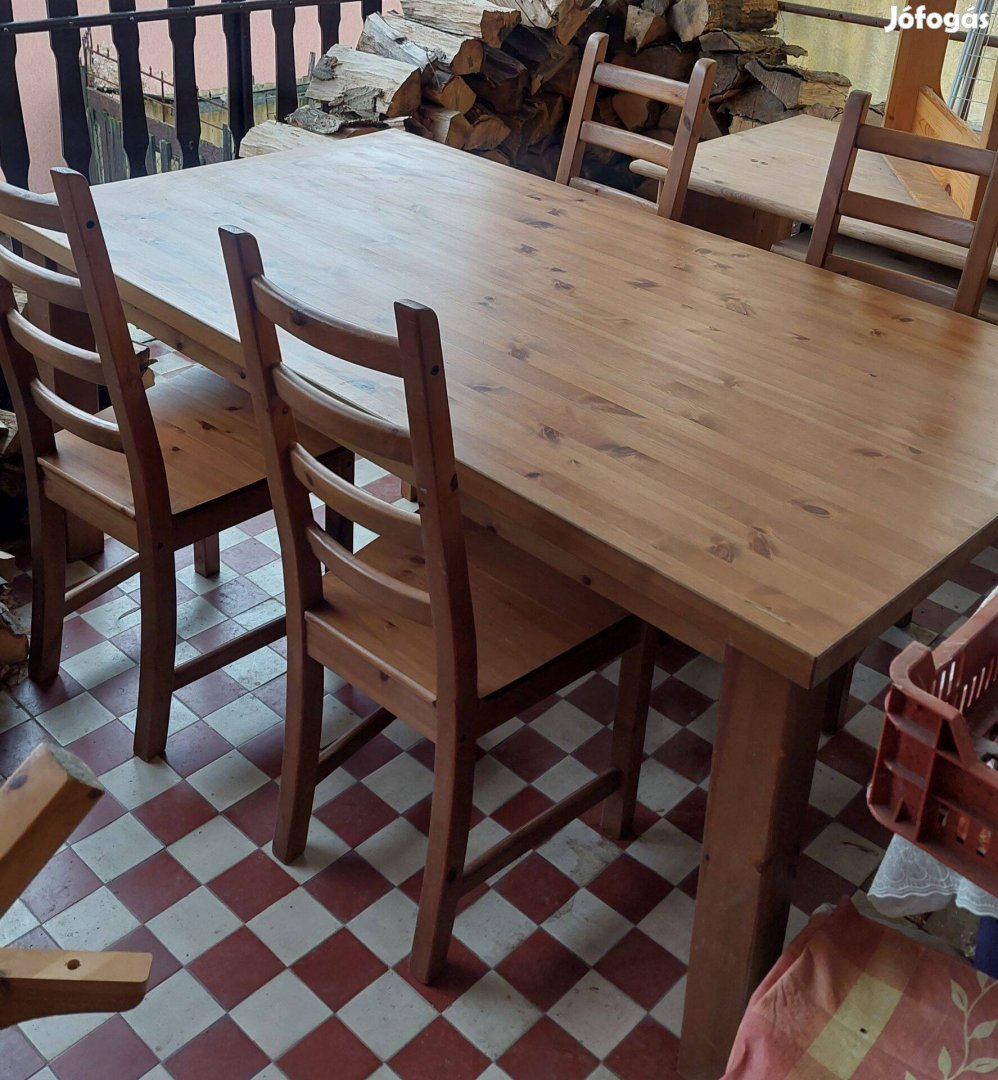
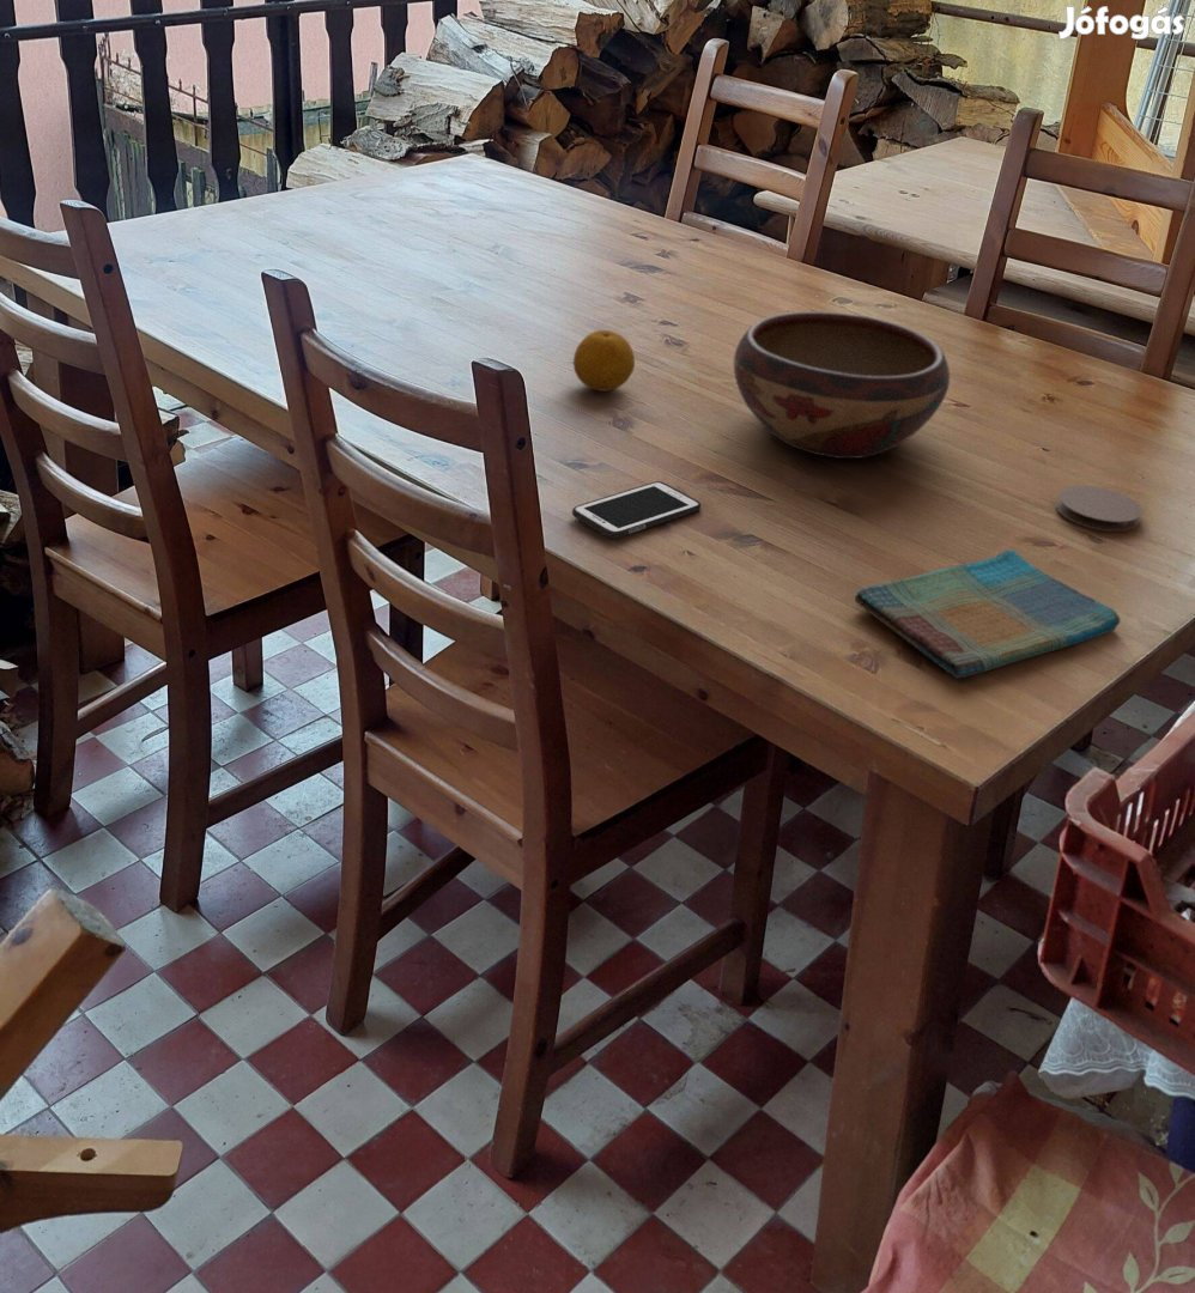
+ decorative bowl (836, 389)
+ cell phone (637, 509)
+ fruit (603, 360)
+ dish towel (988, 608)
+ coaster (1098, 508)
